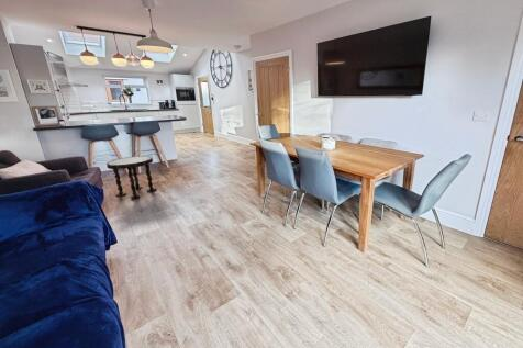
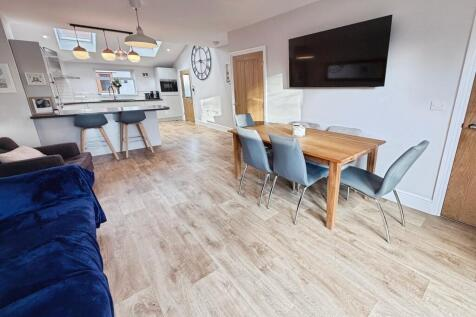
- side table (134, 176)
